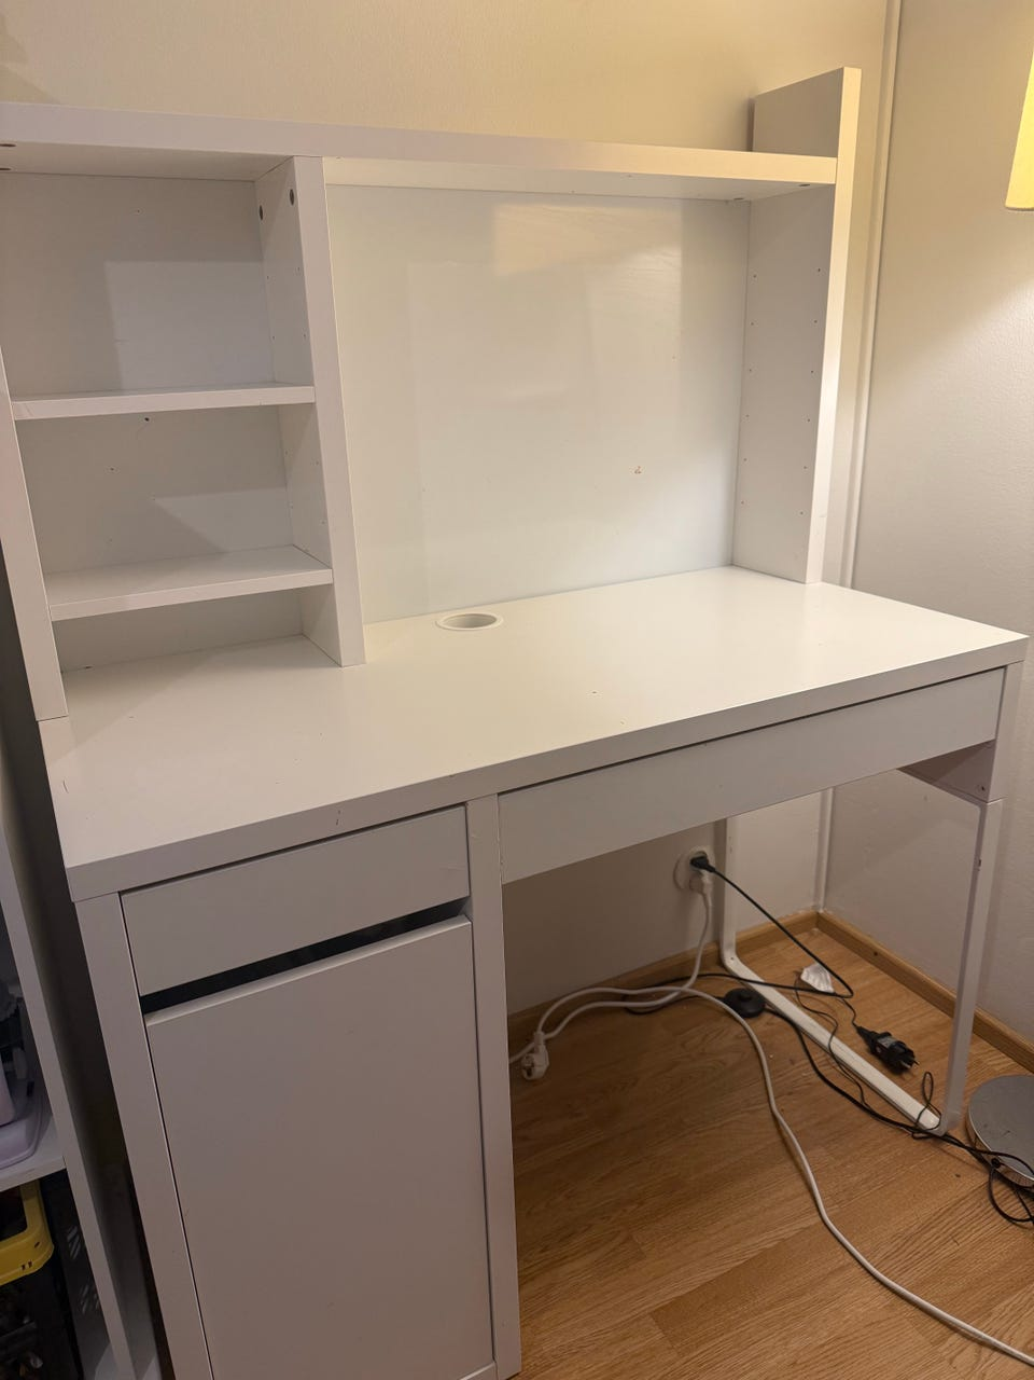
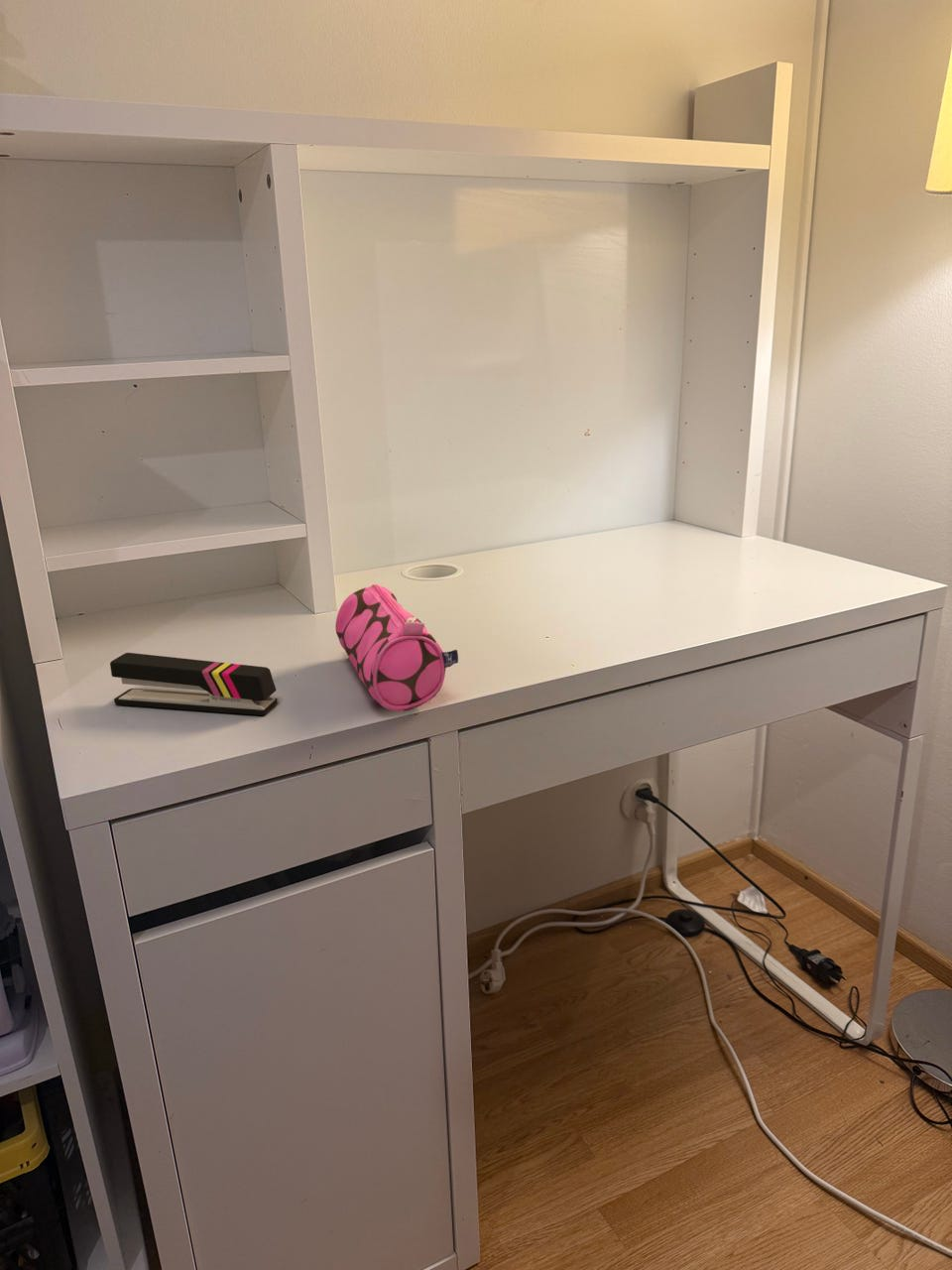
+ pencil case (388, 639)
+ stapler (192, 682)
